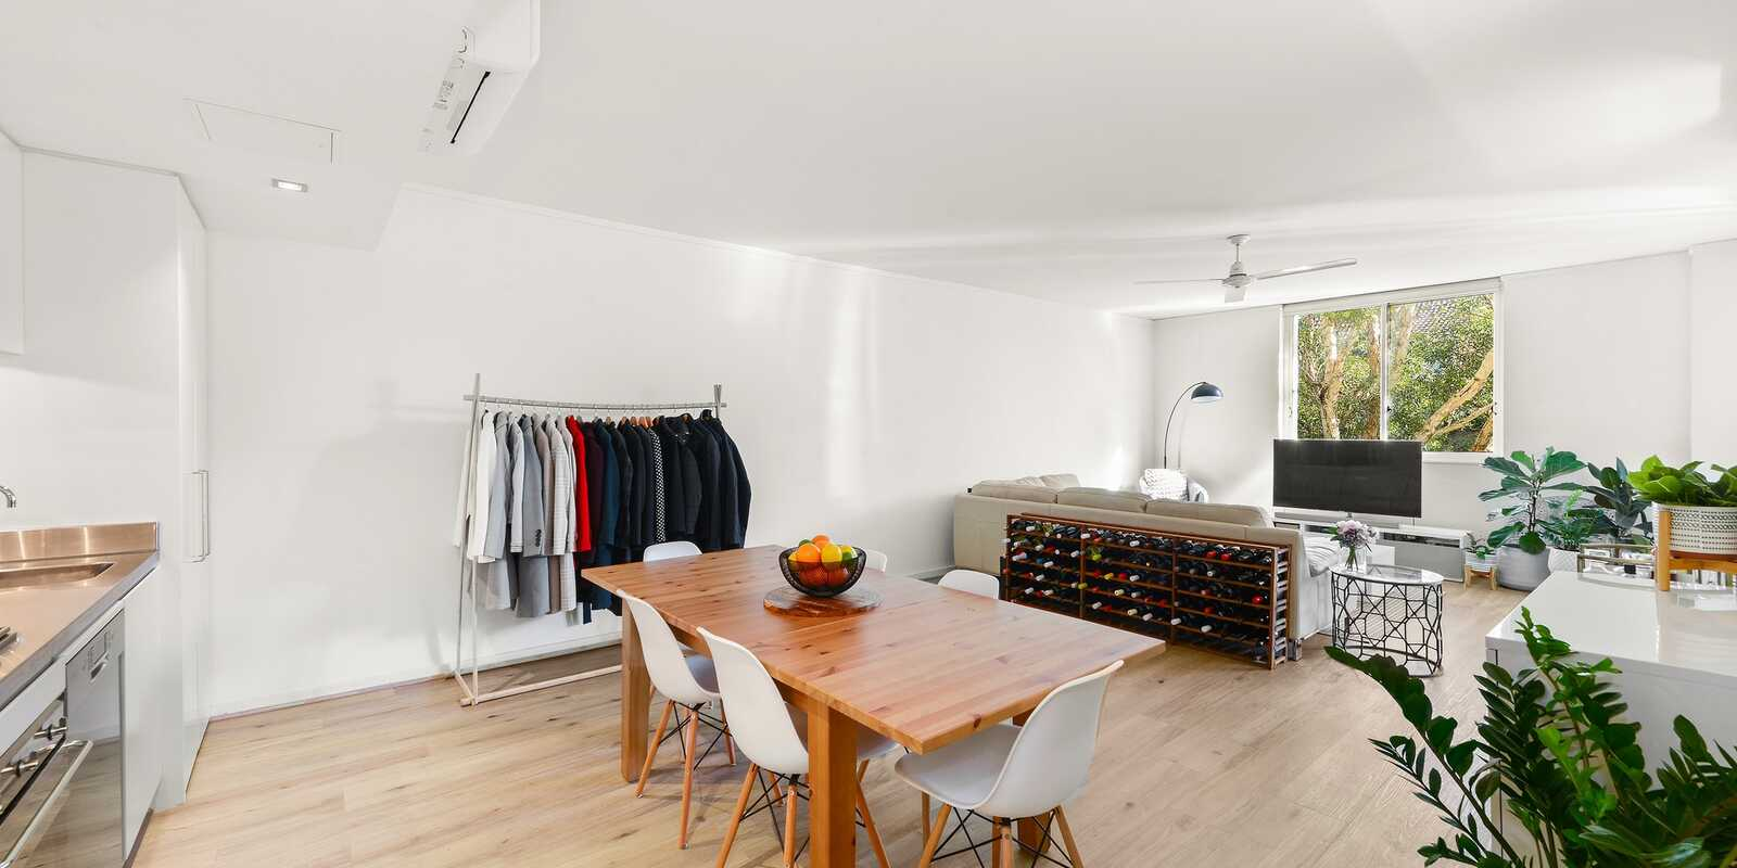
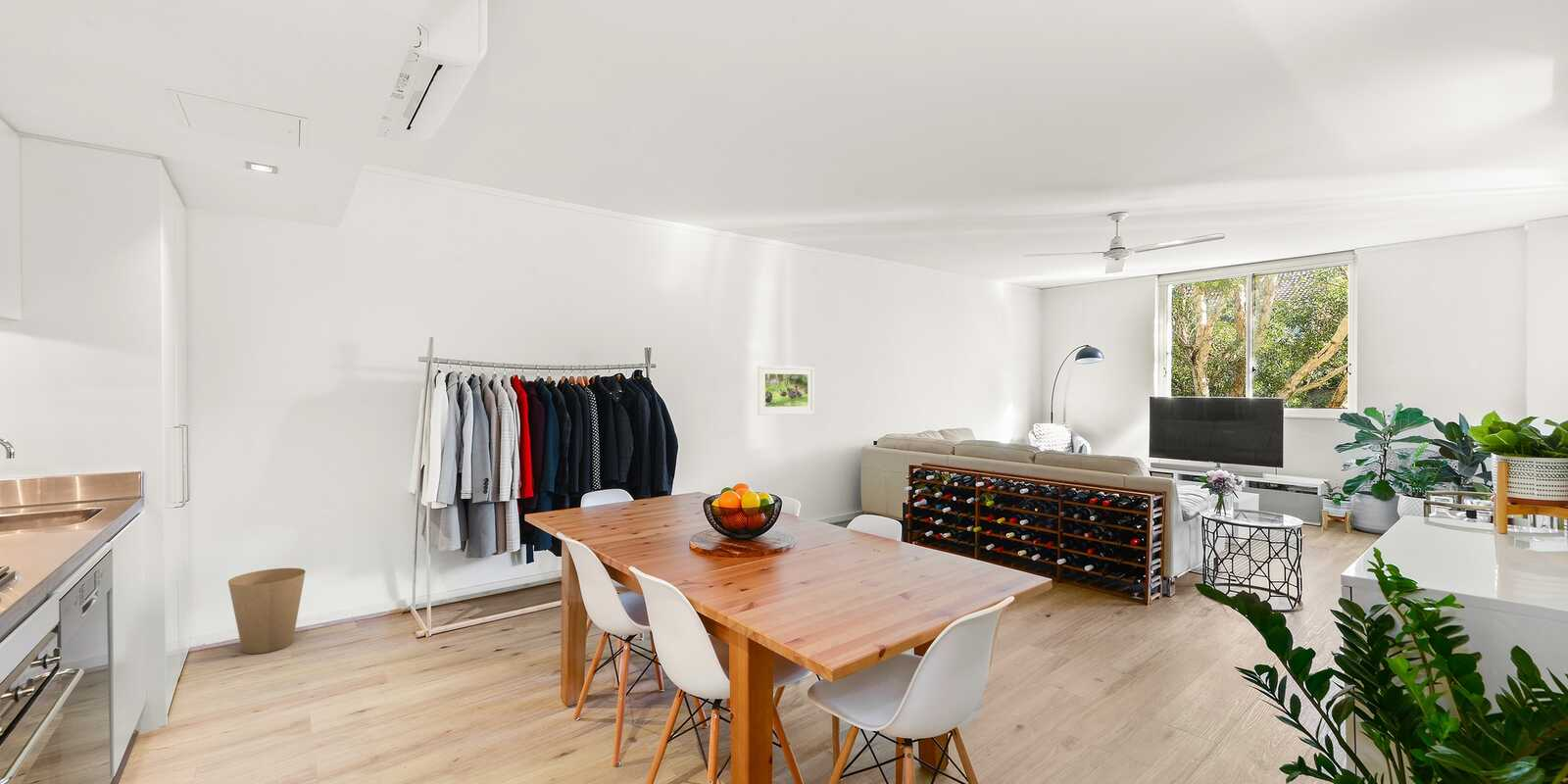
+ trash can (268, 611)
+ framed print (786, 390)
